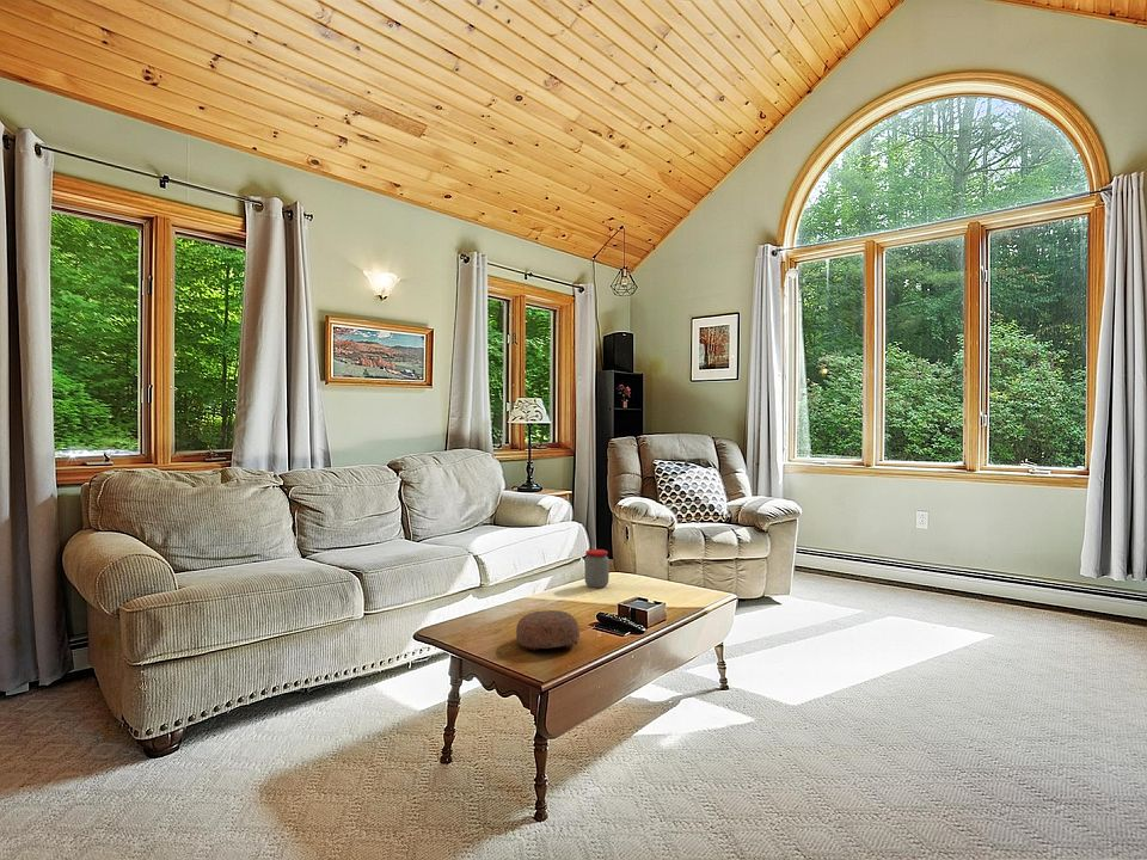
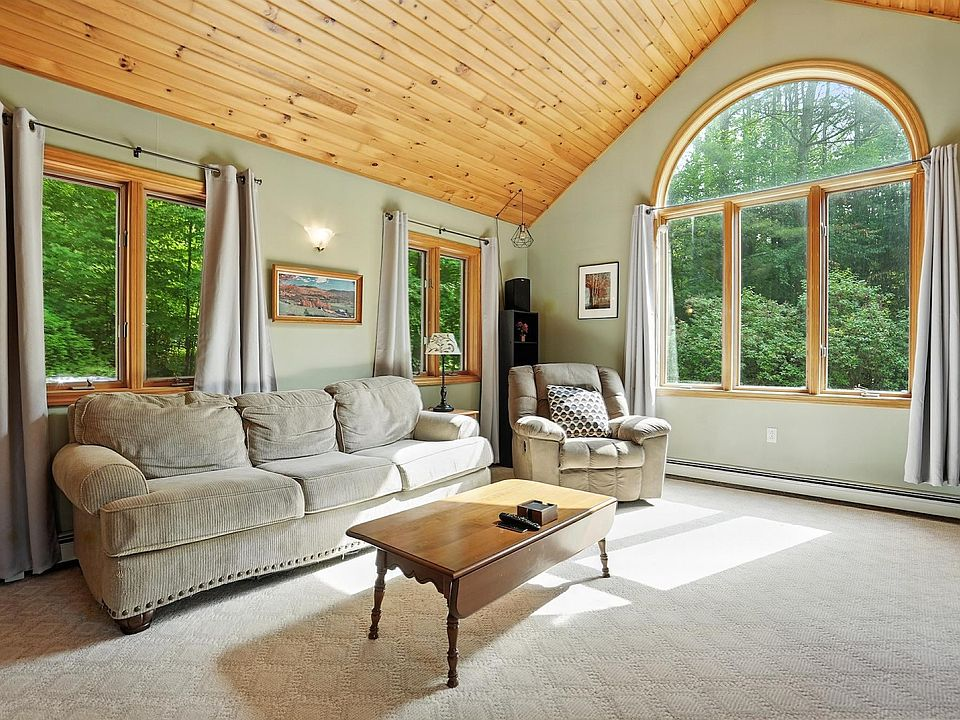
- jar (596, 567)
- decorative bowl (547, 627)
